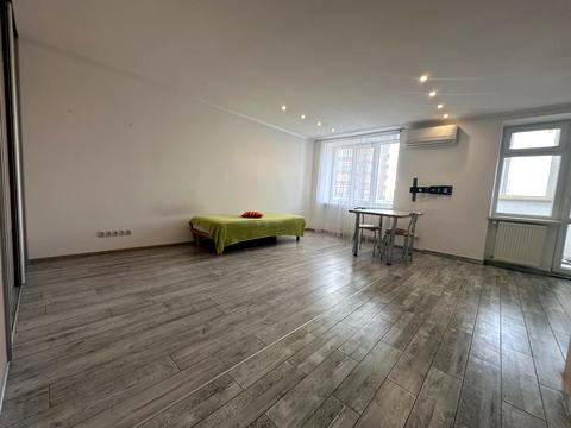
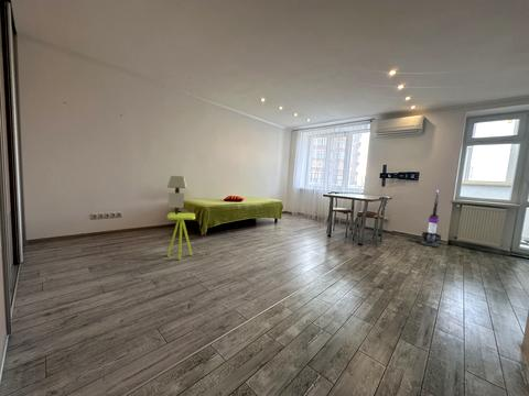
+ vacuum cleaner (433, 217)
+ side table (181, 235)
+ lampshade (176, 195)
